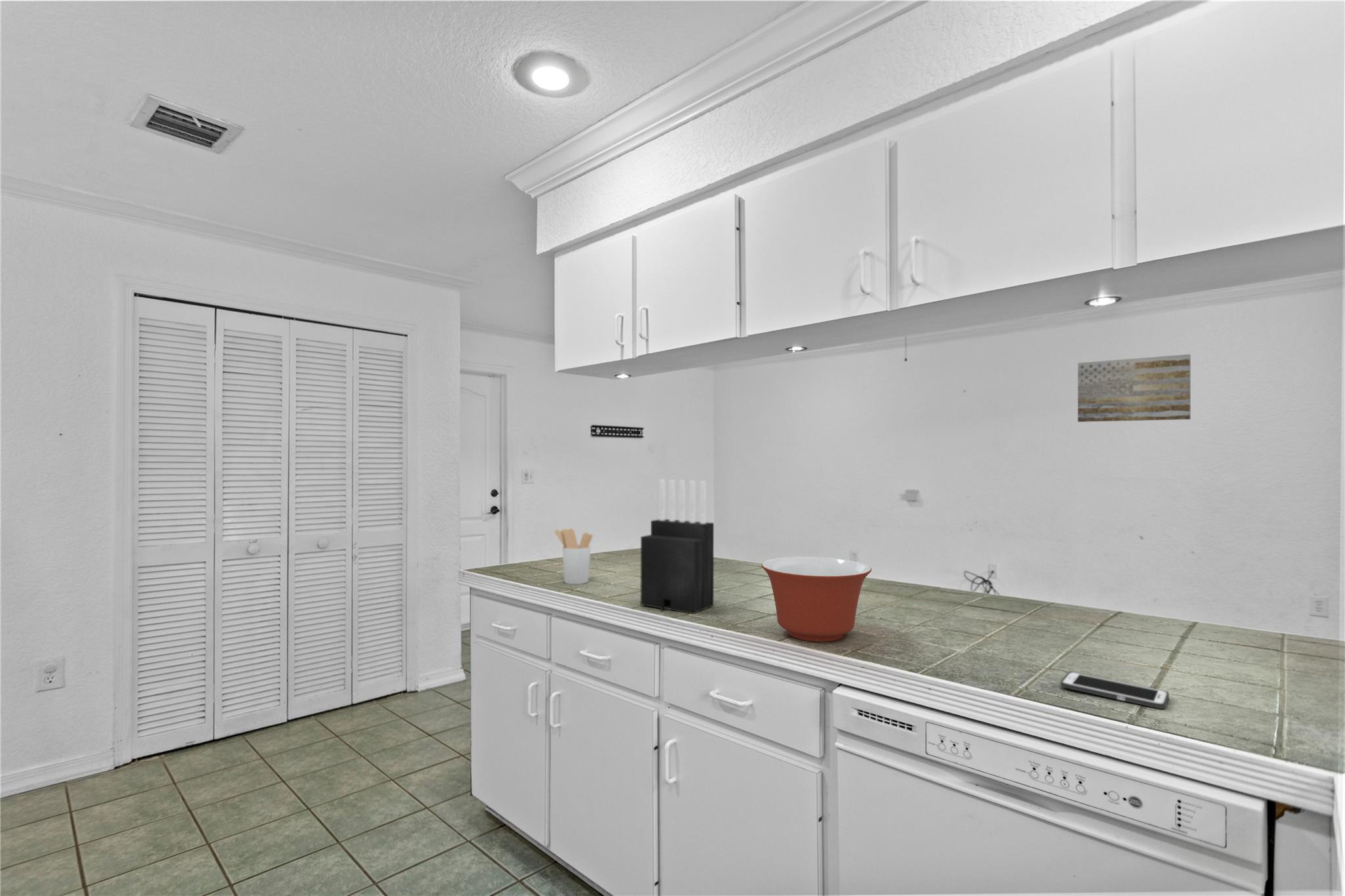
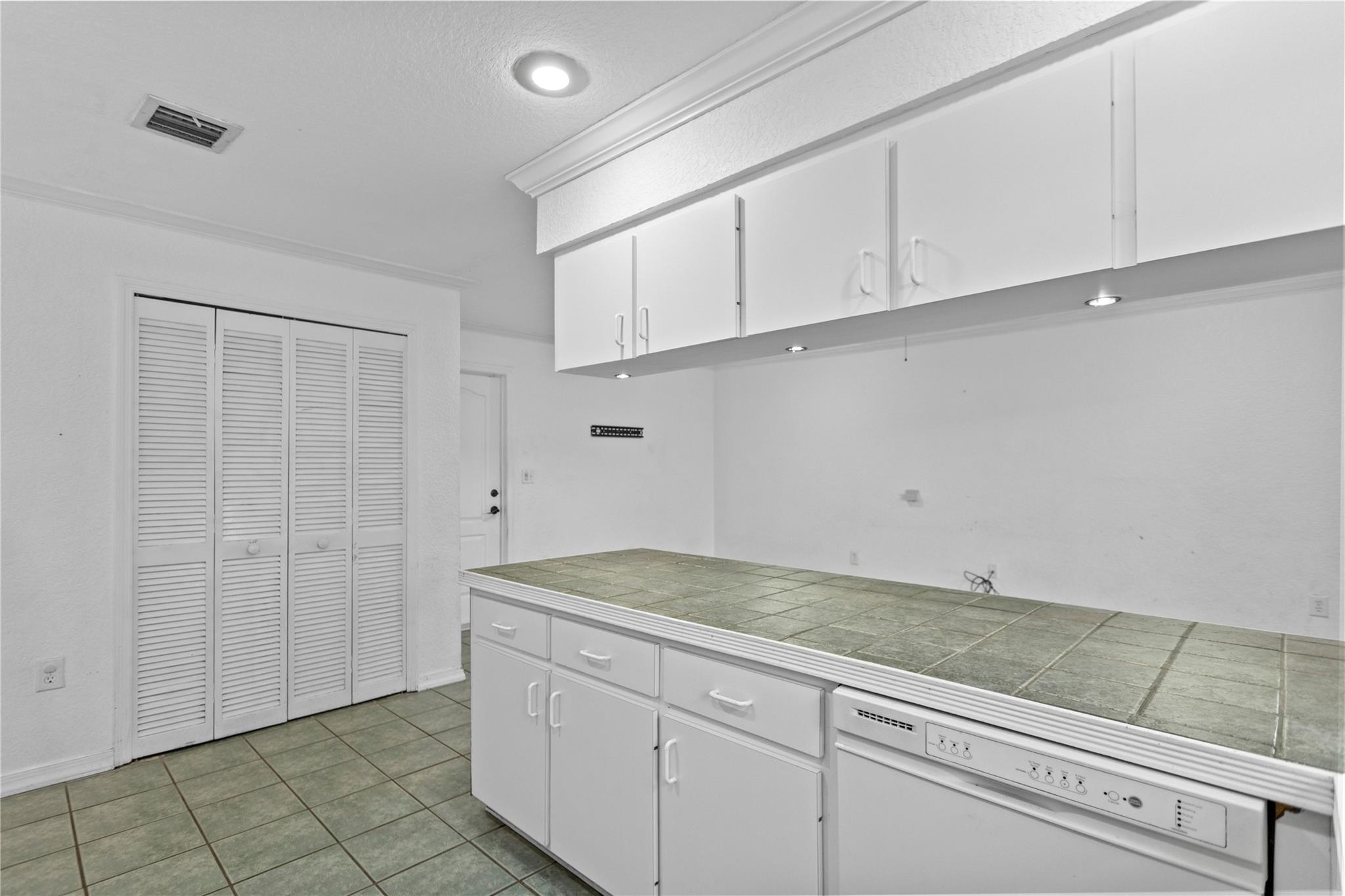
- knife block (674, 544)
- mixing bowl (815, 599)
- cell phone (1113, 689)
- wall art (1132, 389)
- utensil holder (572, 554)
